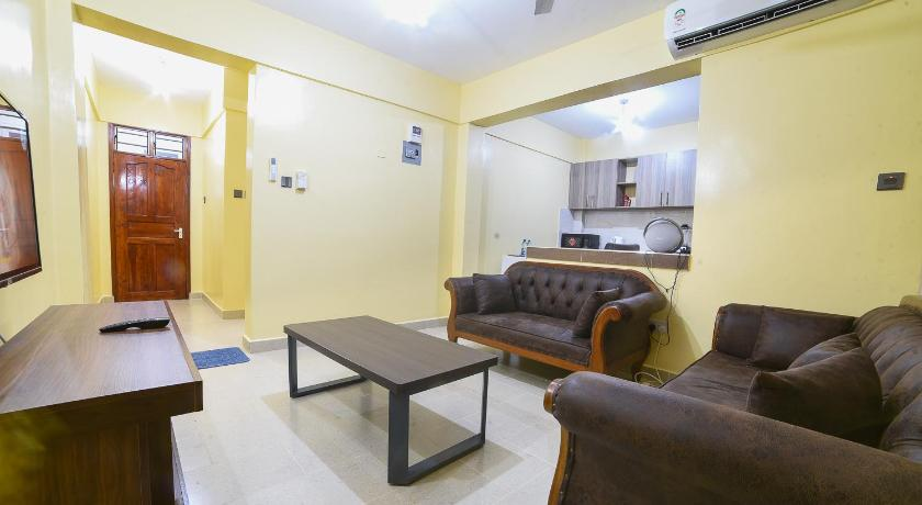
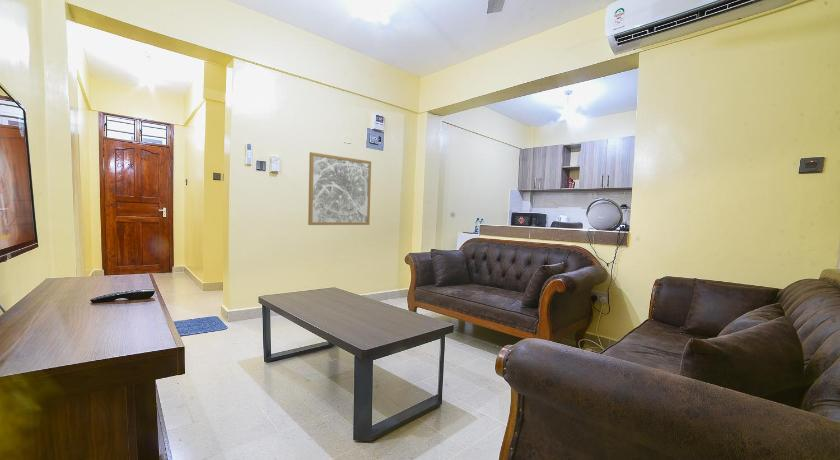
+ wall art (341, 191)
